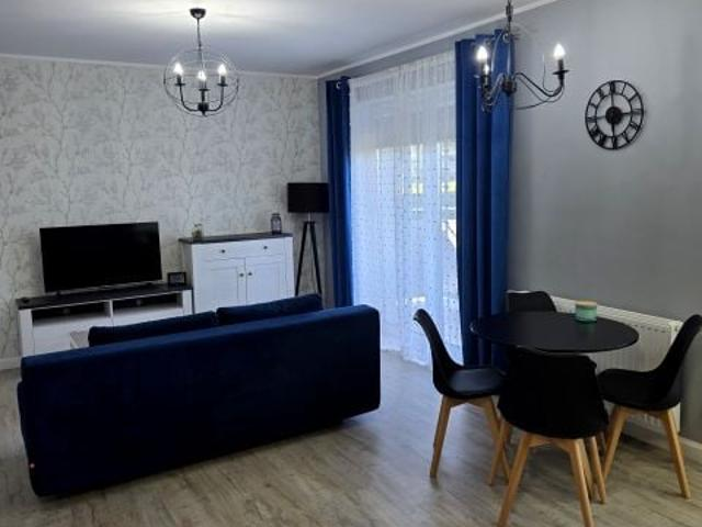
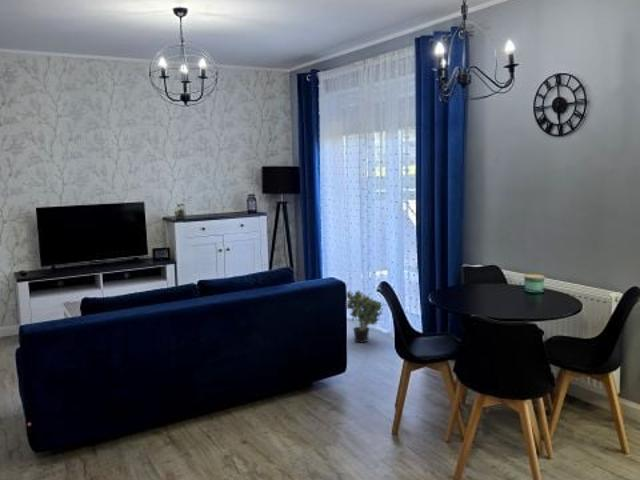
+ potted plant (359, 316)
